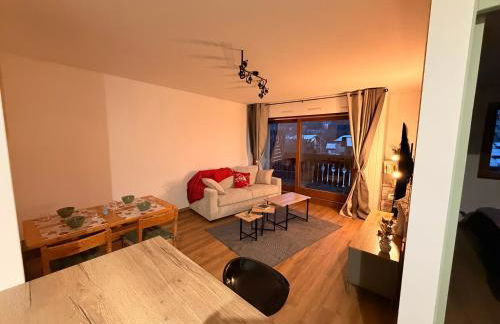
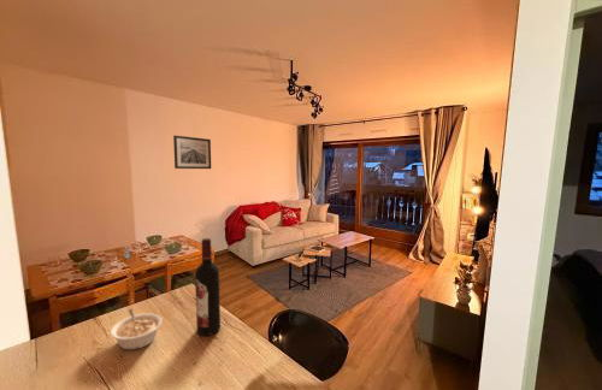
+ wall art (193, 153)
+ wine bottle (207, 284)
+ legume (135, 330)
